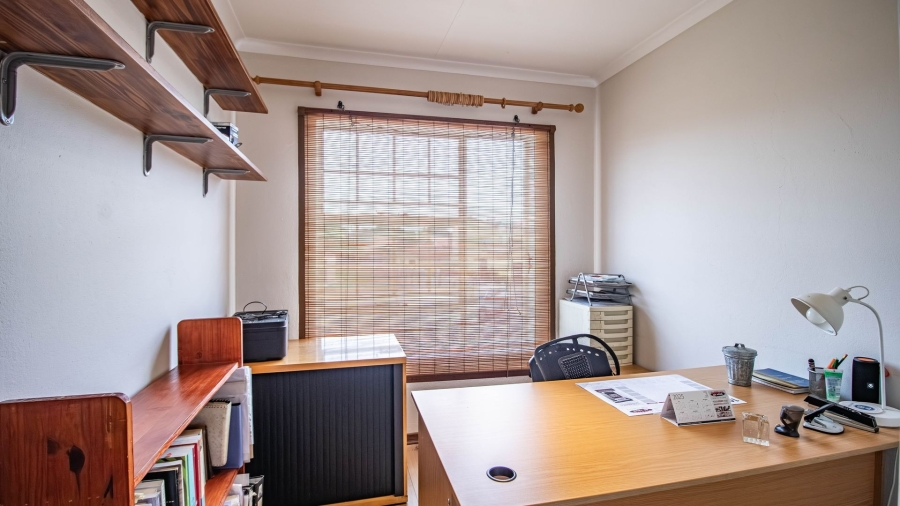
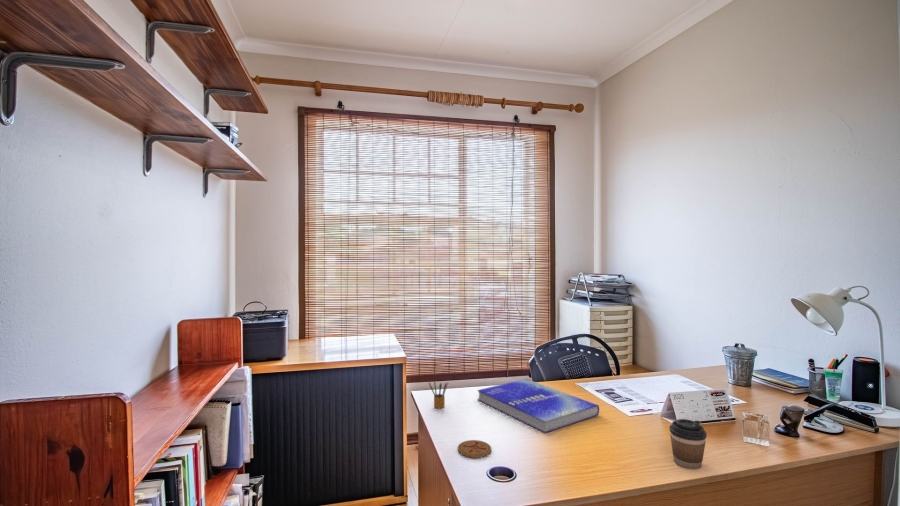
+ pencil box (439, 393)
+ coaster (474, 448)
+ book (535, 401)
+ coffee cup (687, 441)
